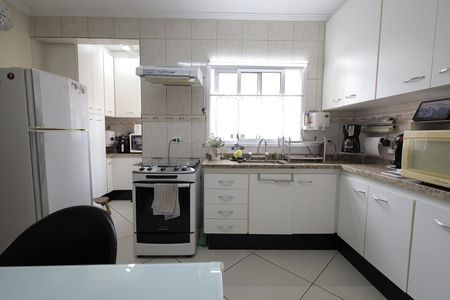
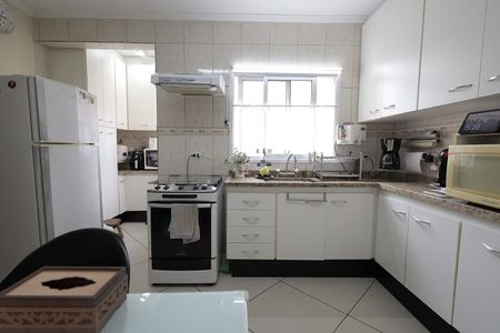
+ tissue box (67, 297)
